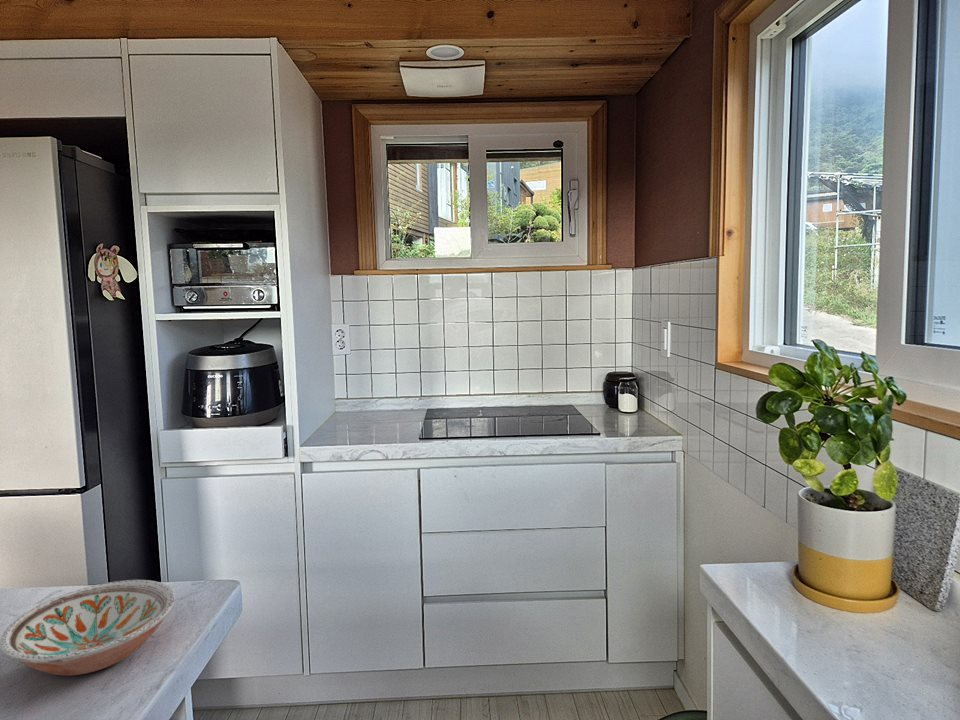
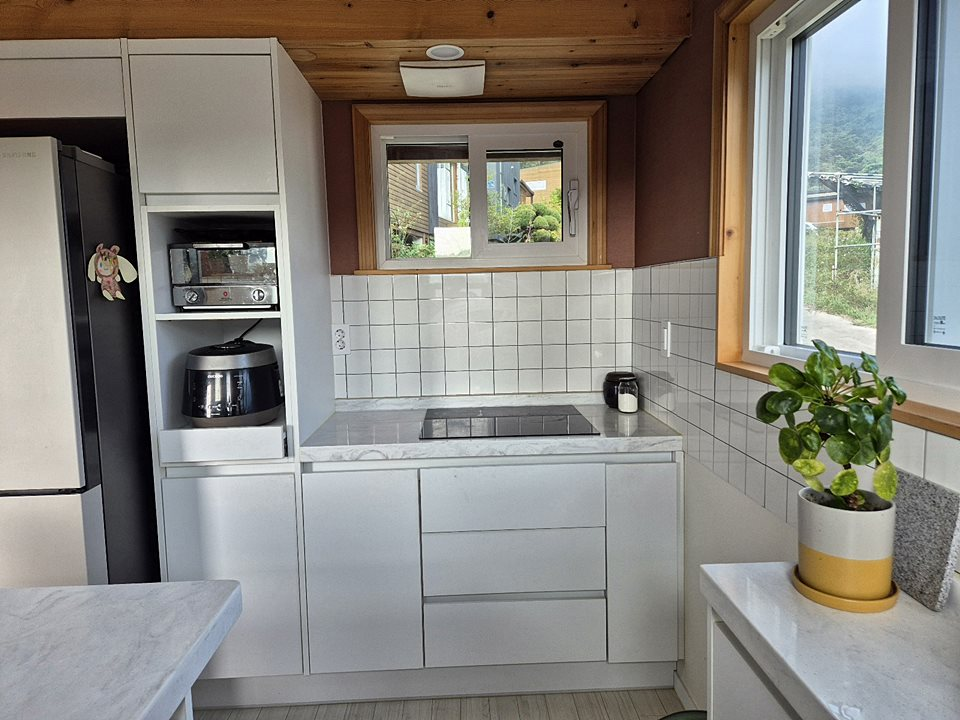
- bowl (95, 634)
